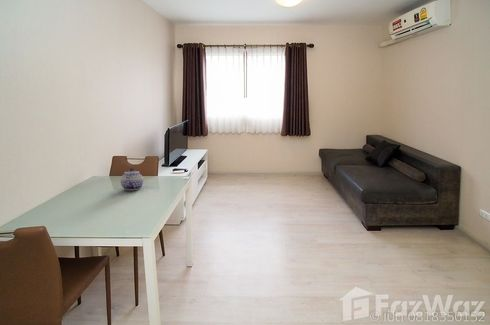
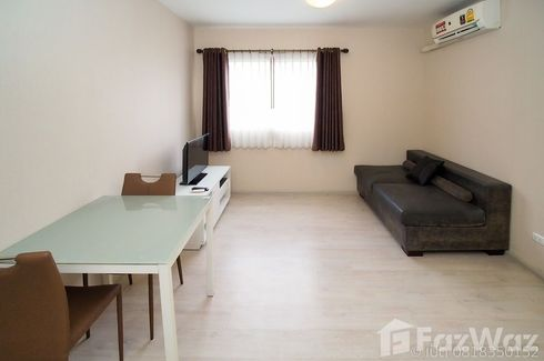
- teapot (131, 178)
